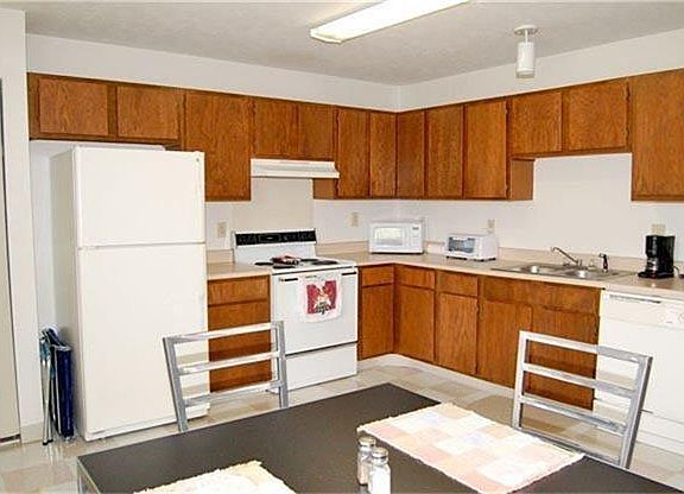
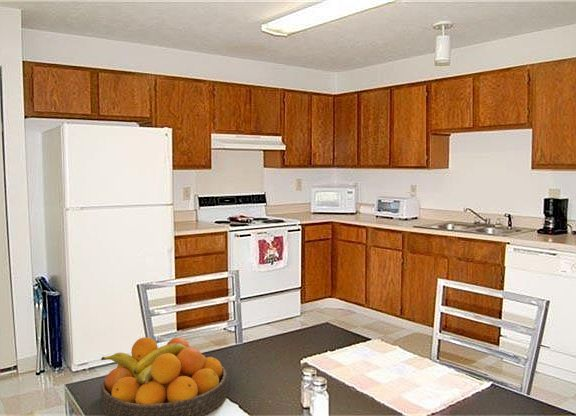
+ fruit bowl (165, 369)
